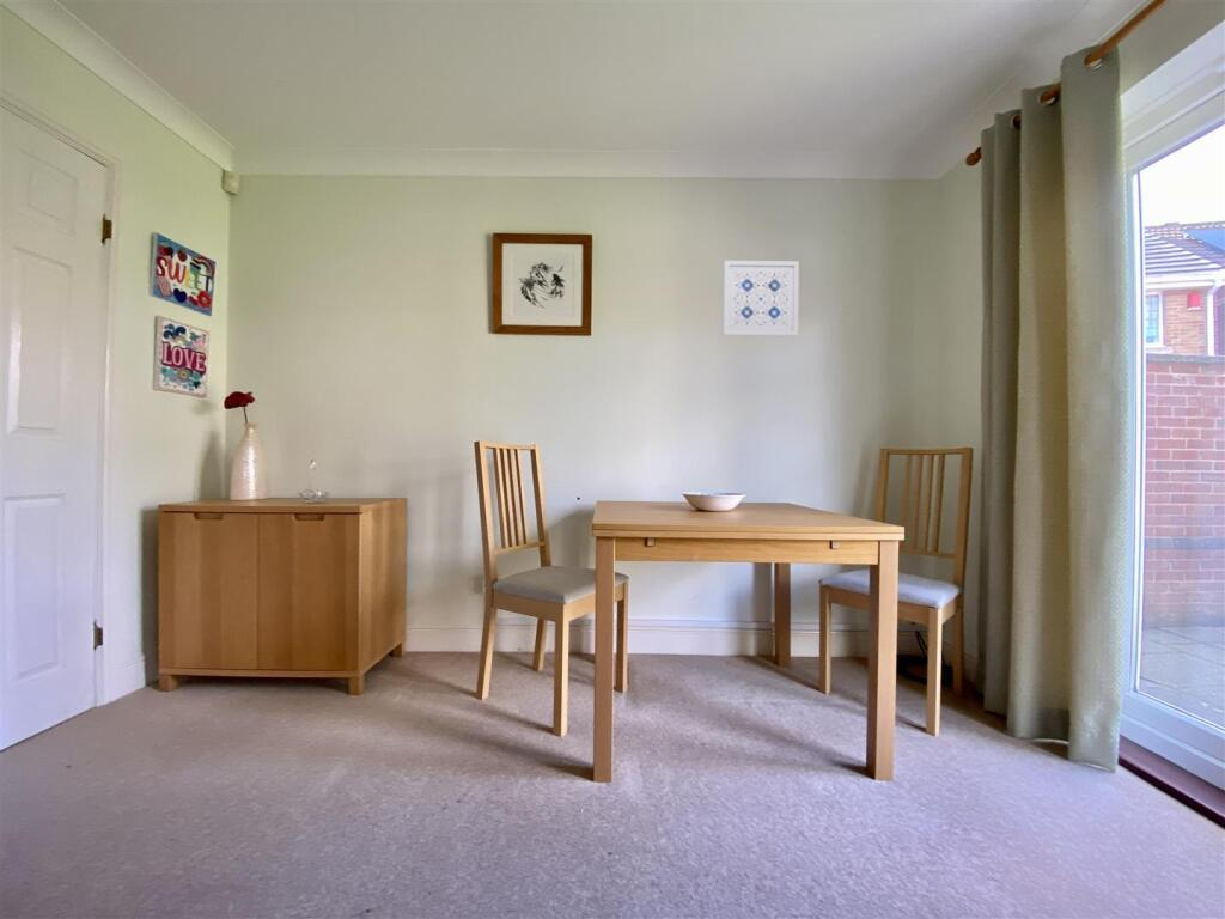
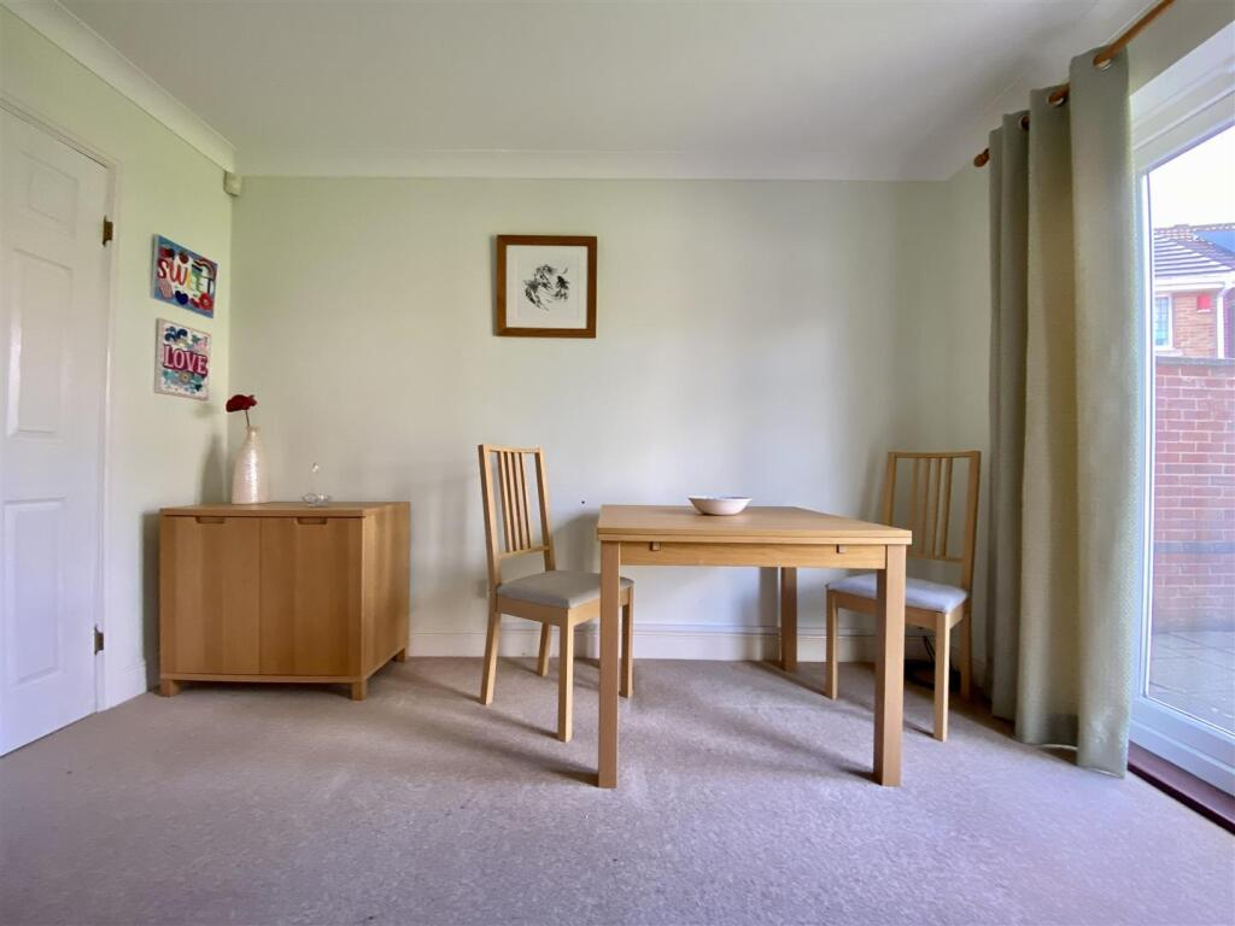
- wall art (760, 298)
